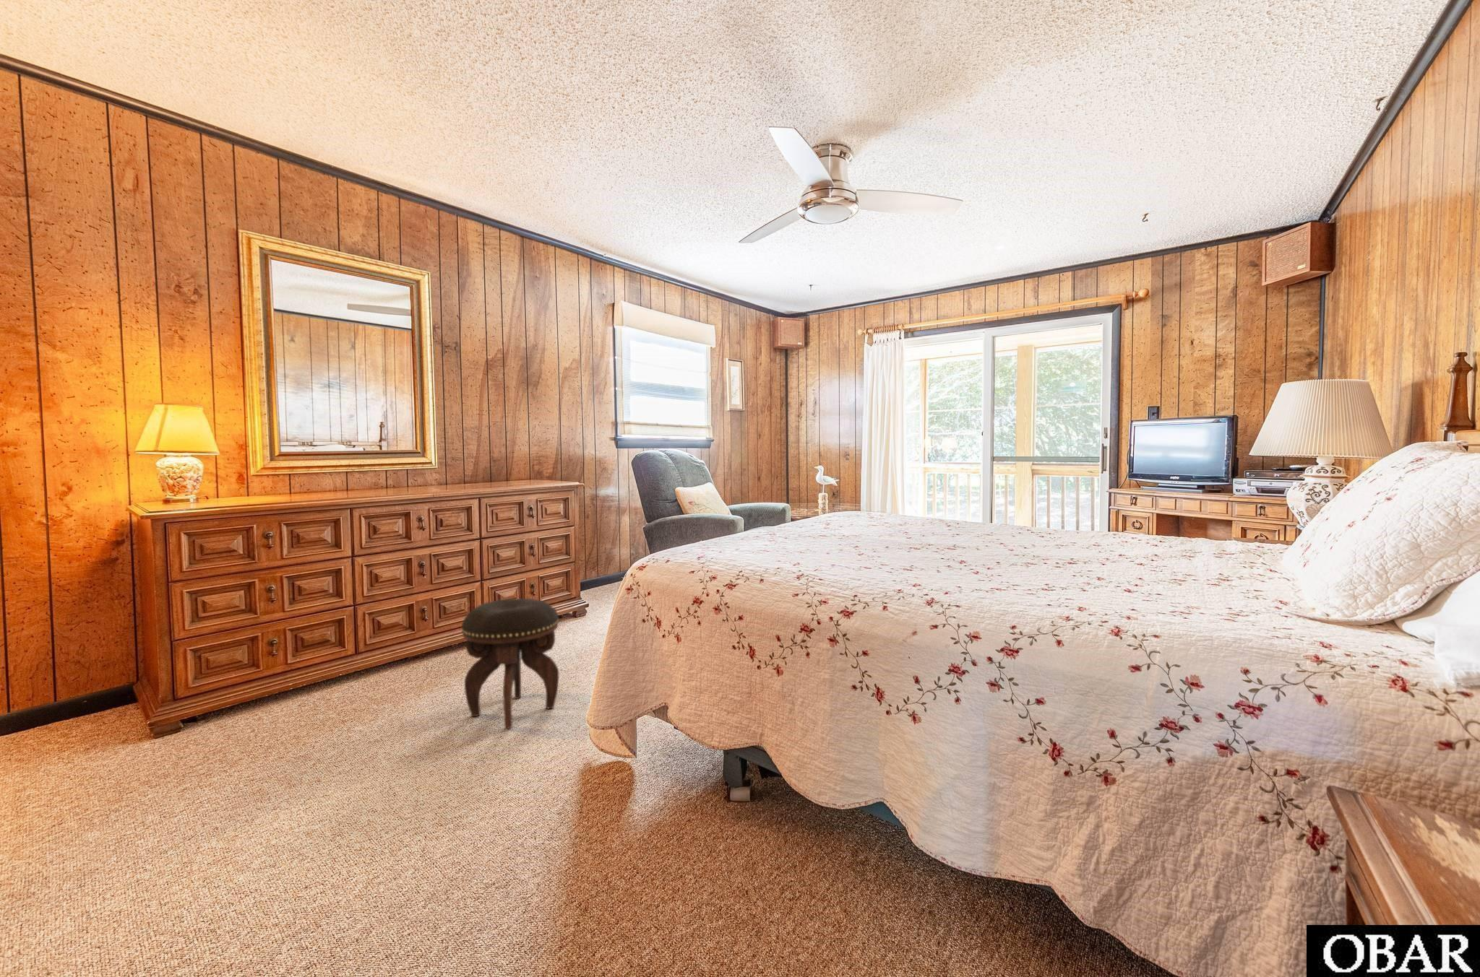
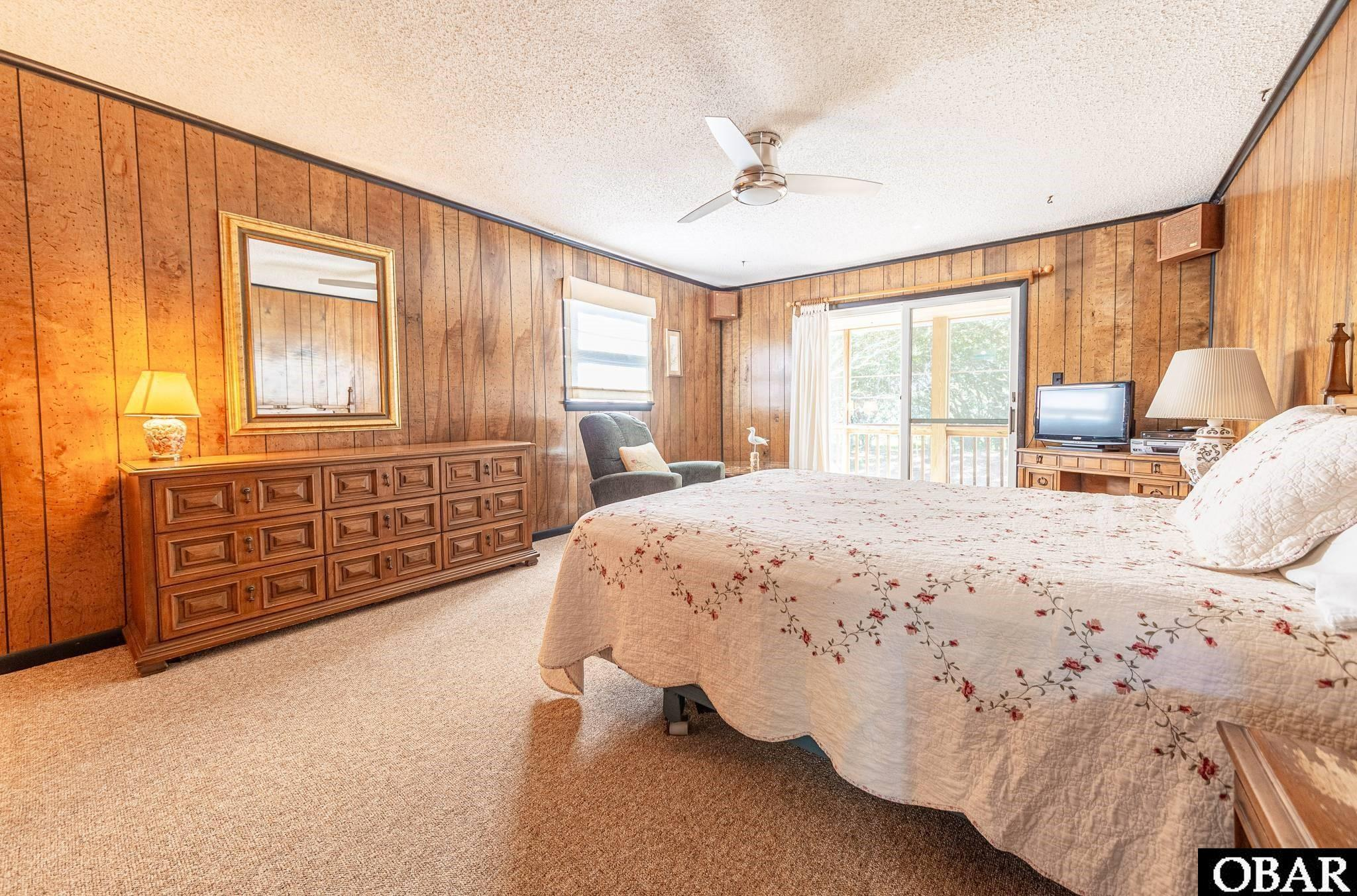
- footstool (512, 658)
